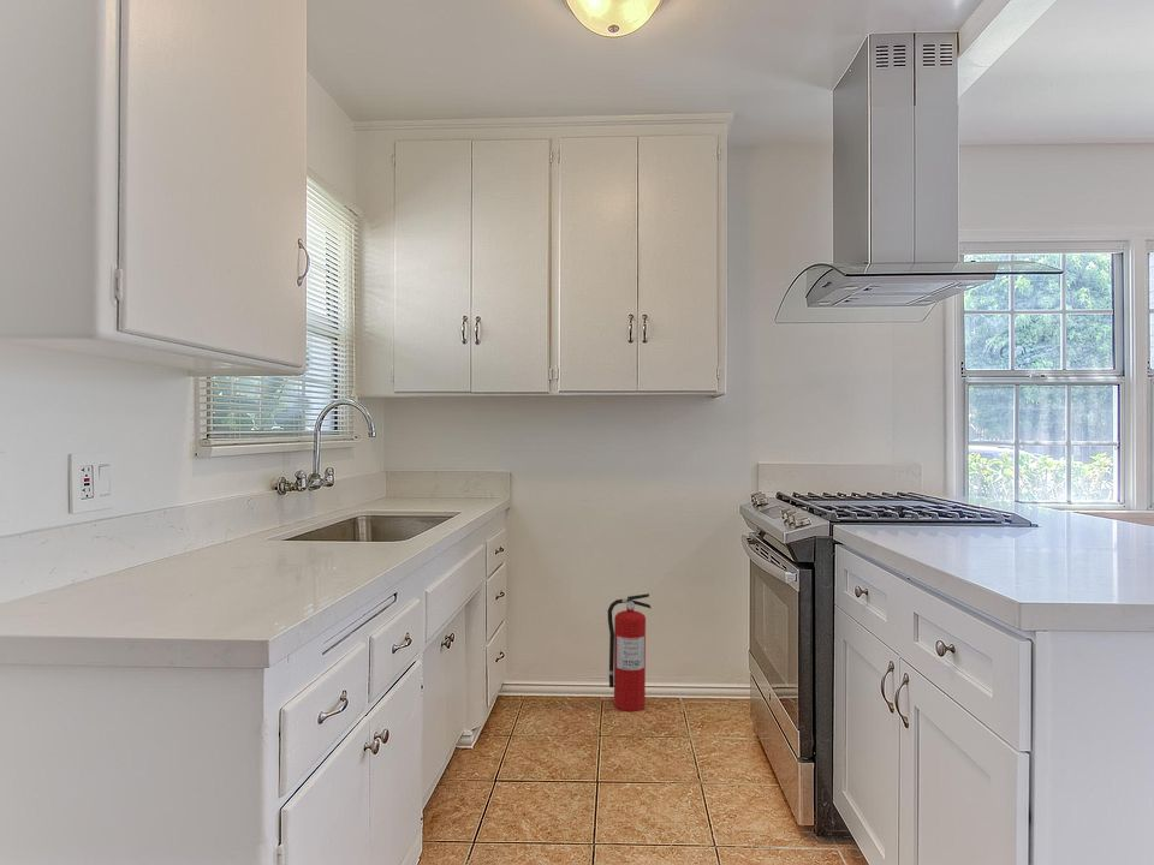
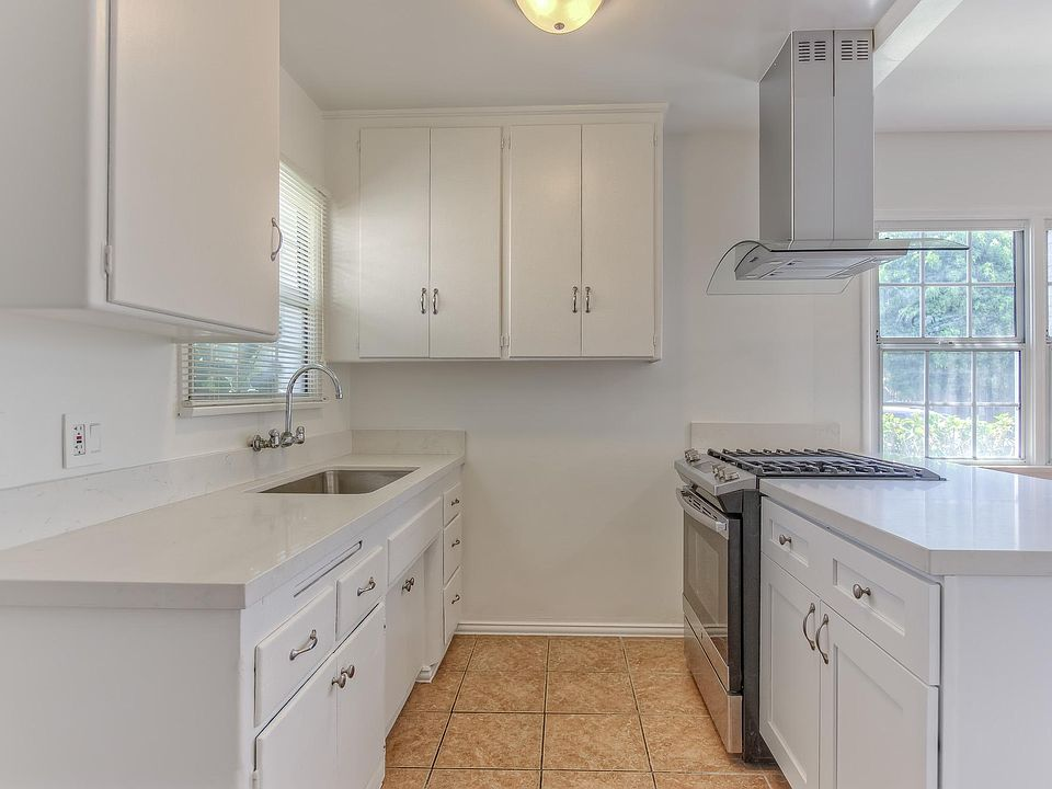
- fire extinguisher (629, 649)
